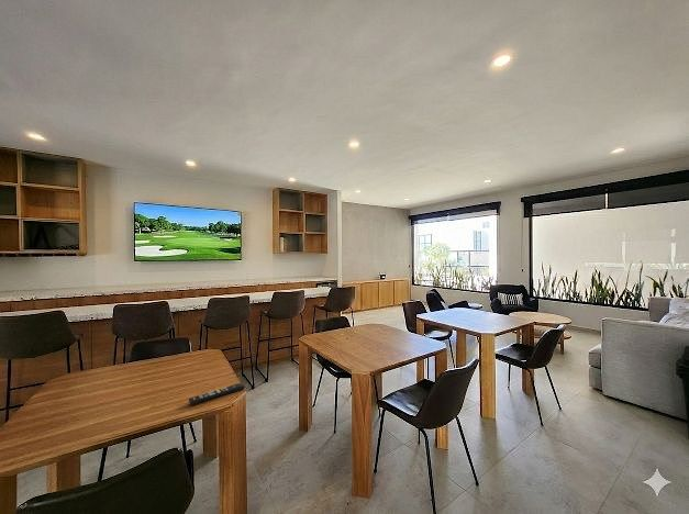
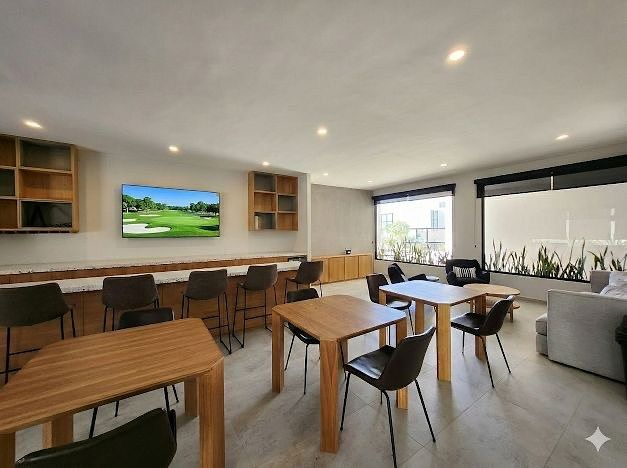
- remote control (218, 393)
